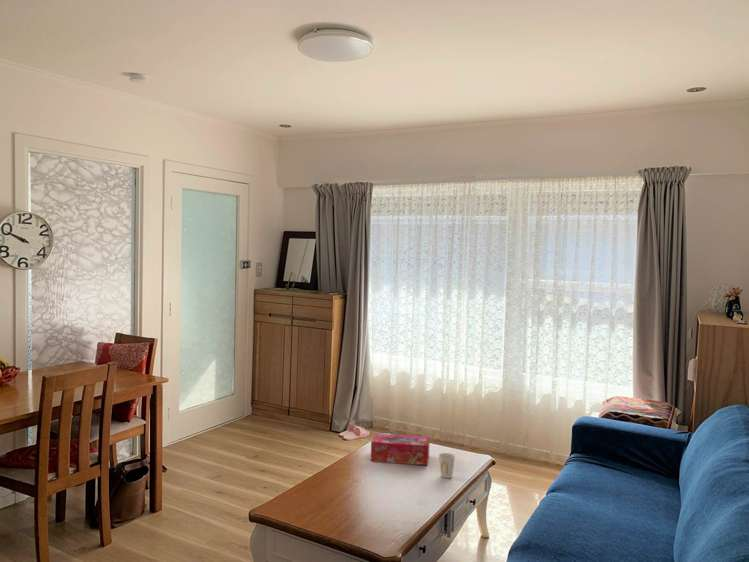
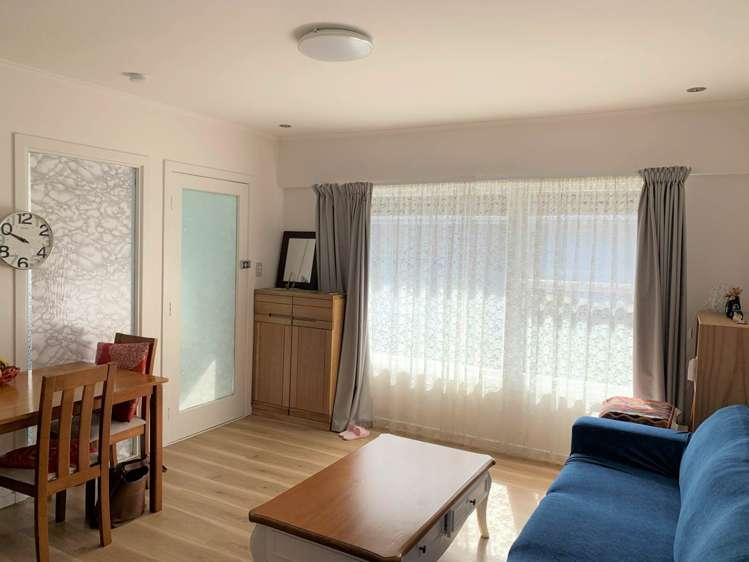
- cup (446, 465)
- tissue box (400, 448)
